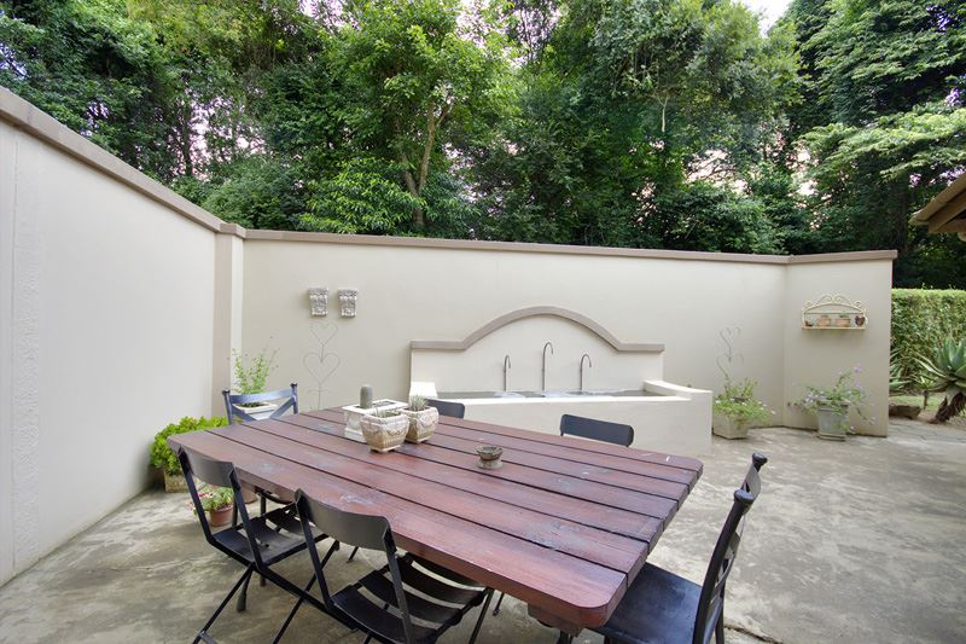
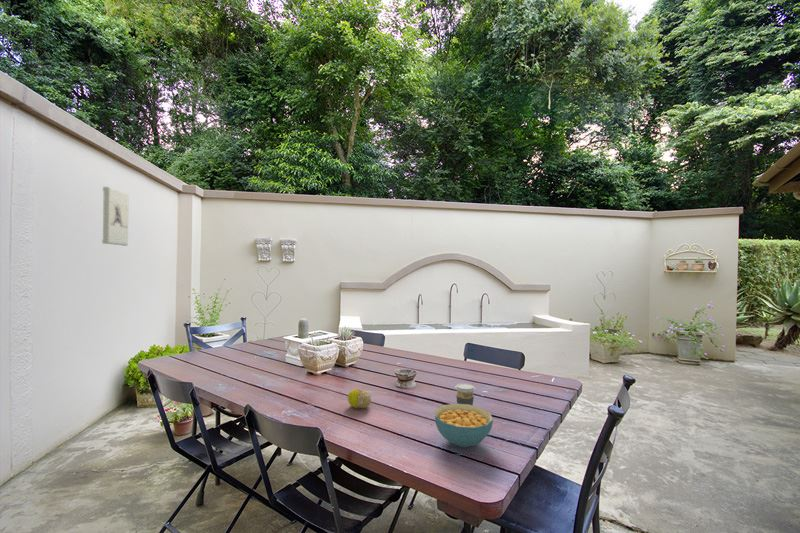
+ fruit (359, 397)
+ wall sculpture (116, 217)
+ coffee cup (464, 399)
+ cereal bowl (462, 428)
